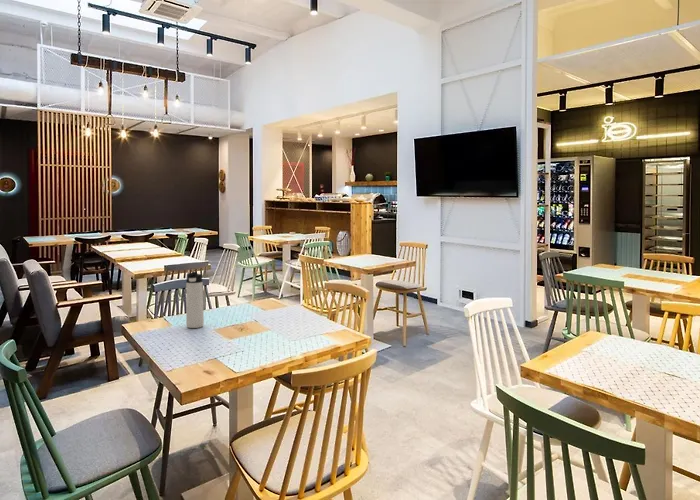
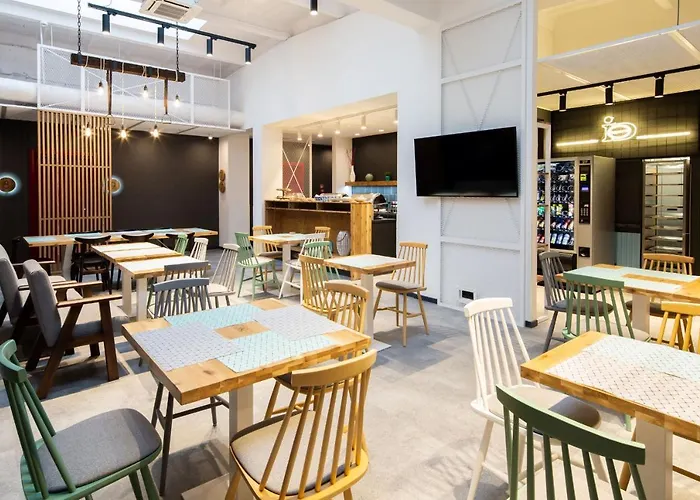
- thermos bottle (194, 299)
